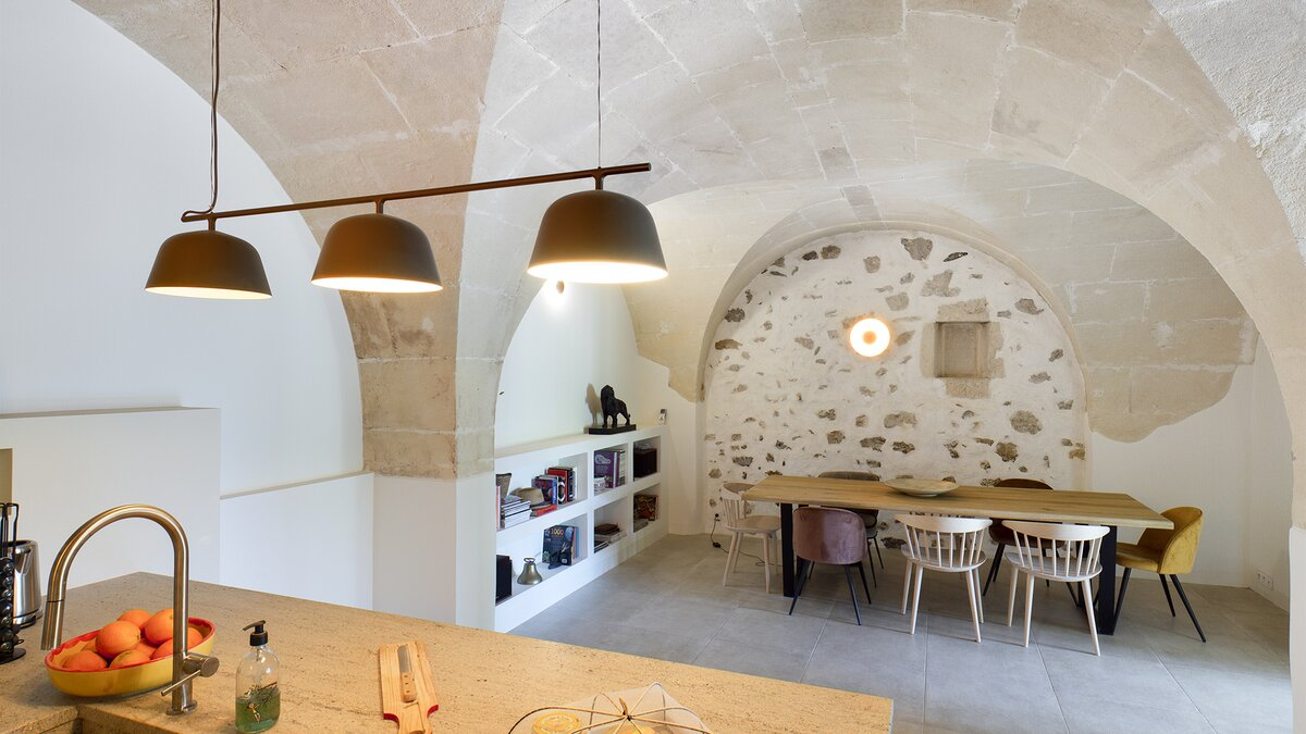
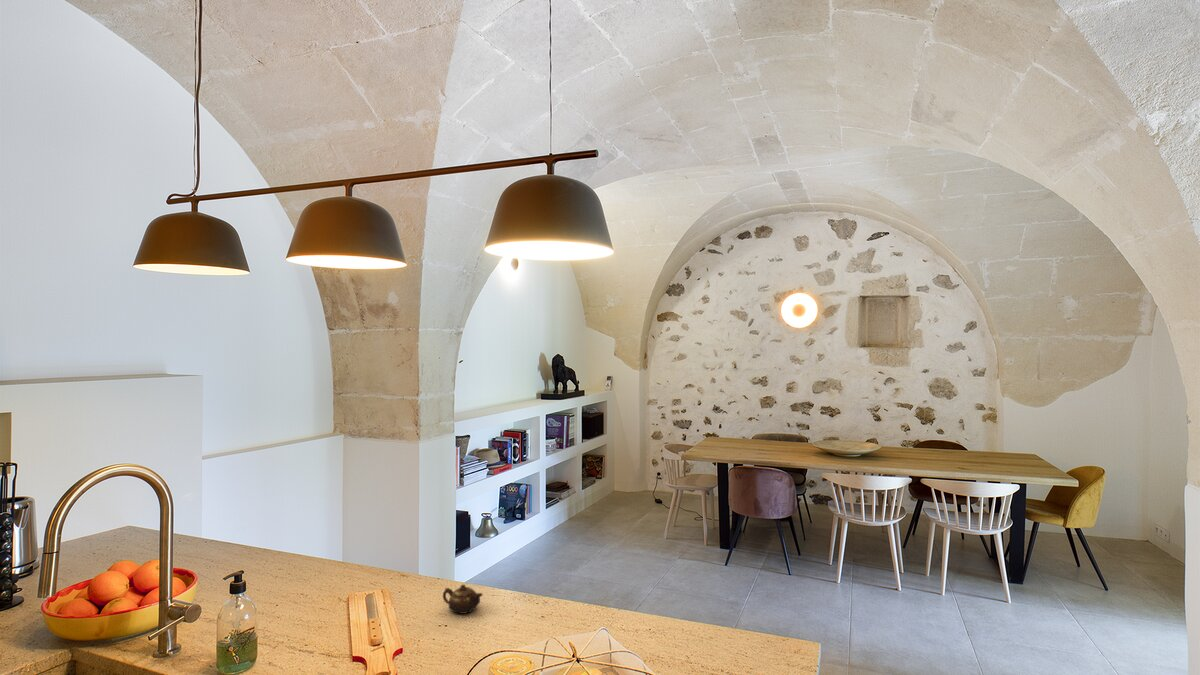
+ teapot (462, 596)
